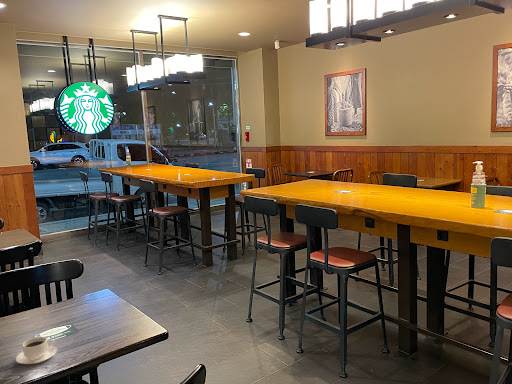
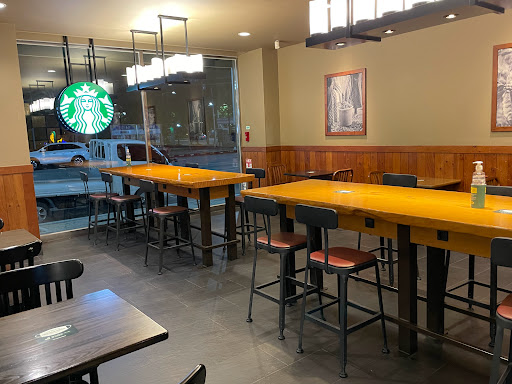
- coffee cup (36, 349)
